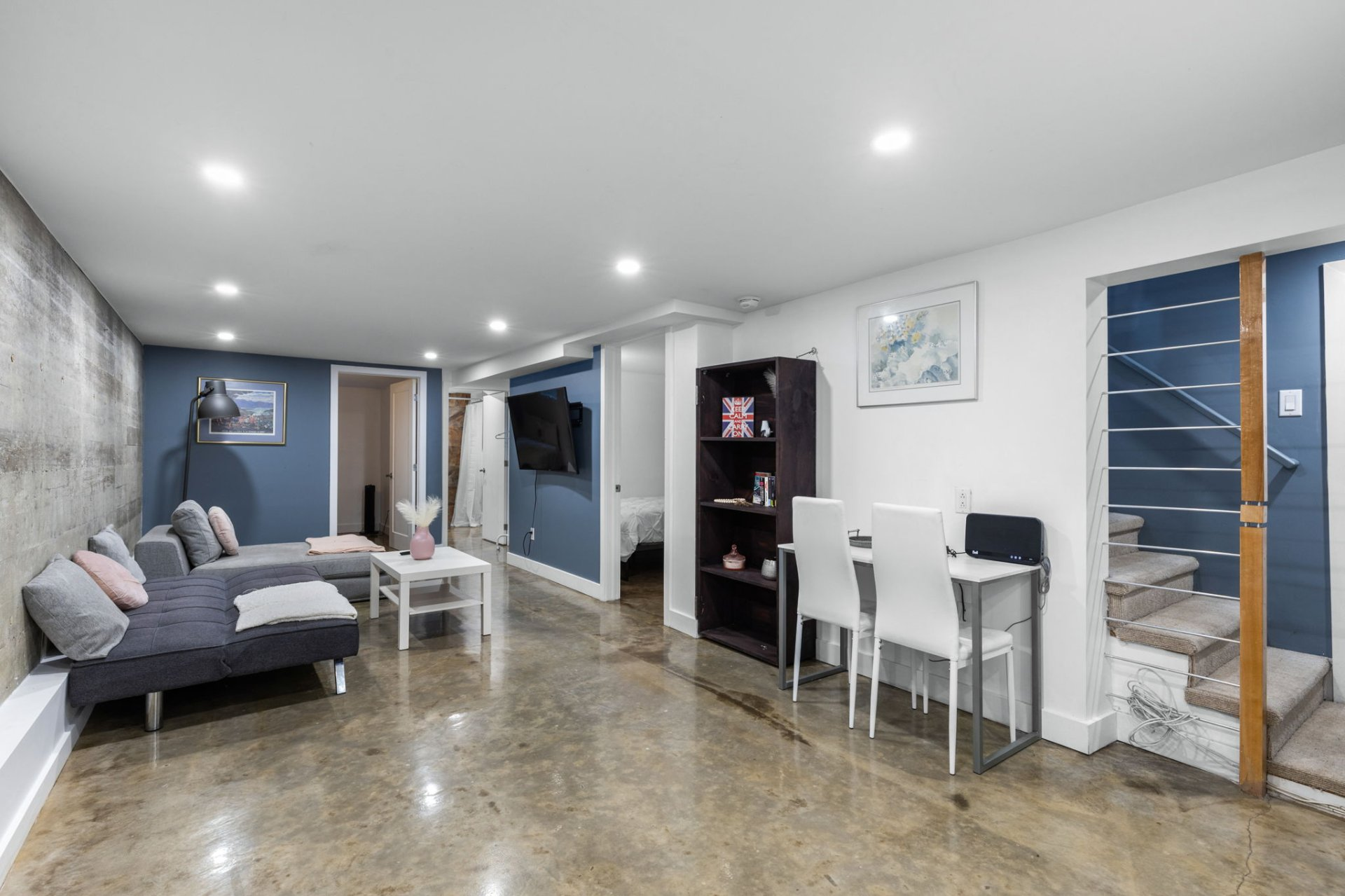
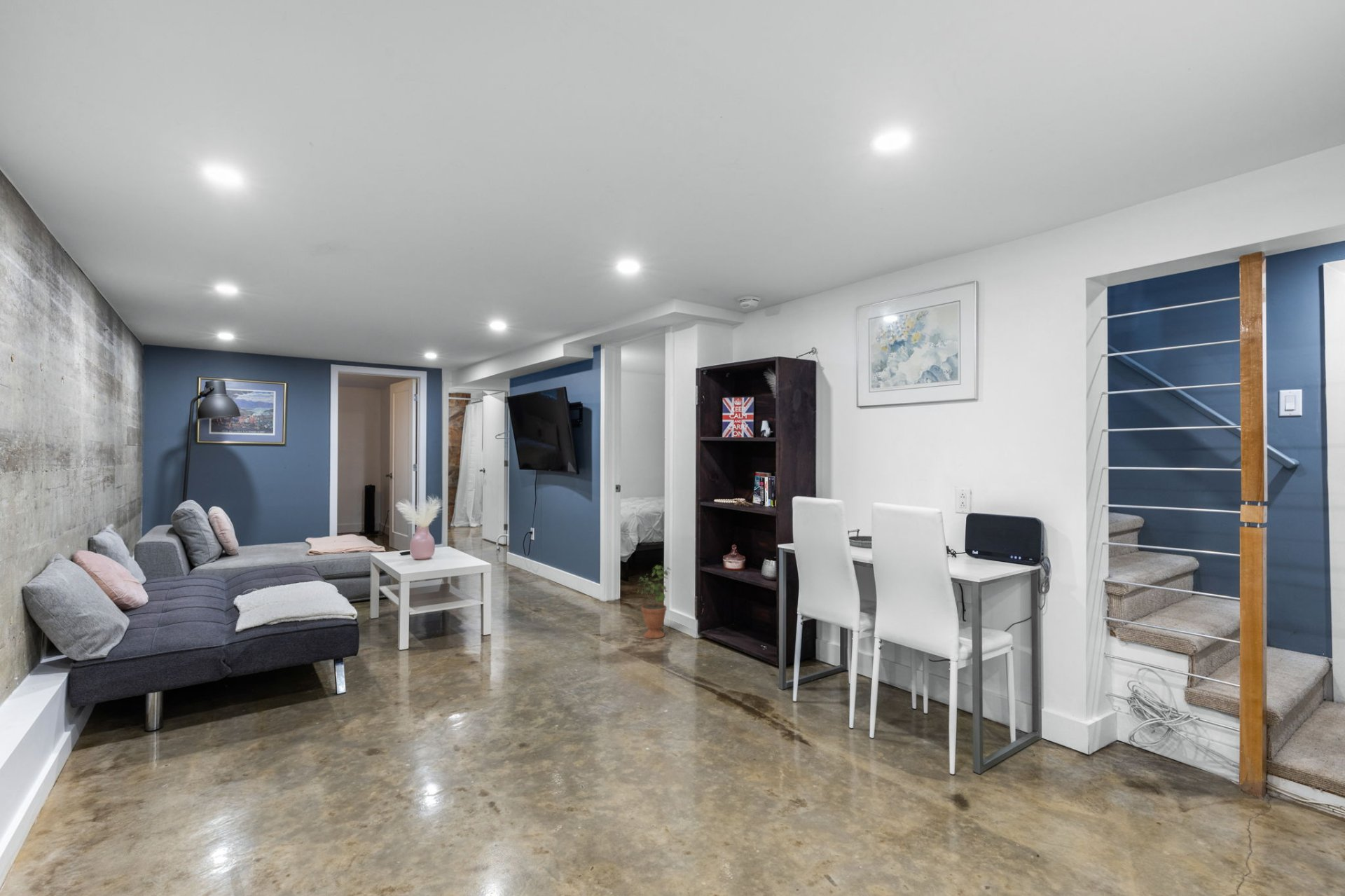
+ potted plant (654, 598)
